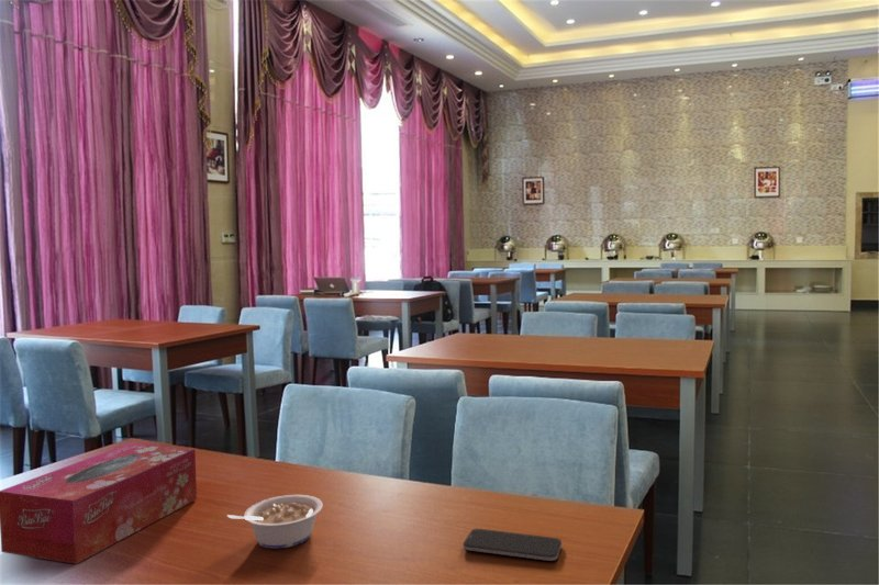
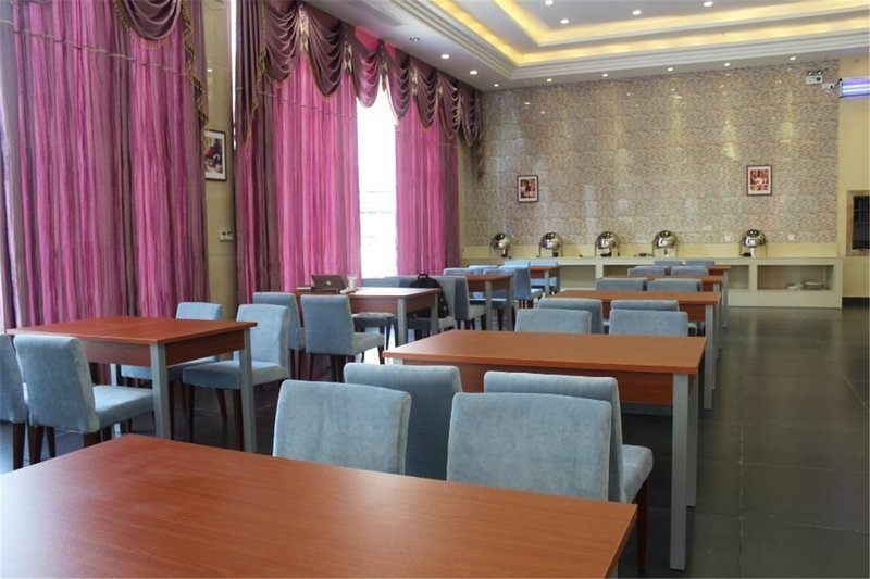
- legume (281, 521)
- tissue box (107, 495)
- smartphone (512, 543)
